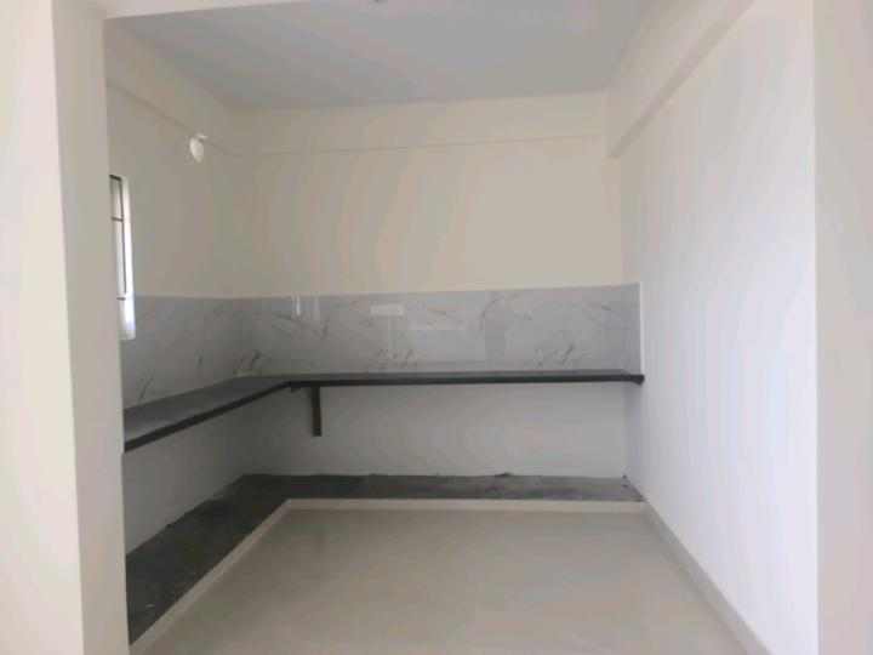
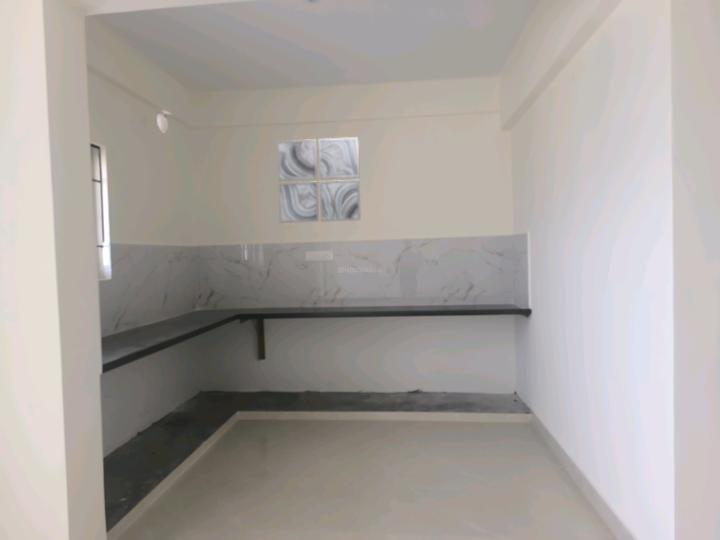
+ wall art (317, 179)
